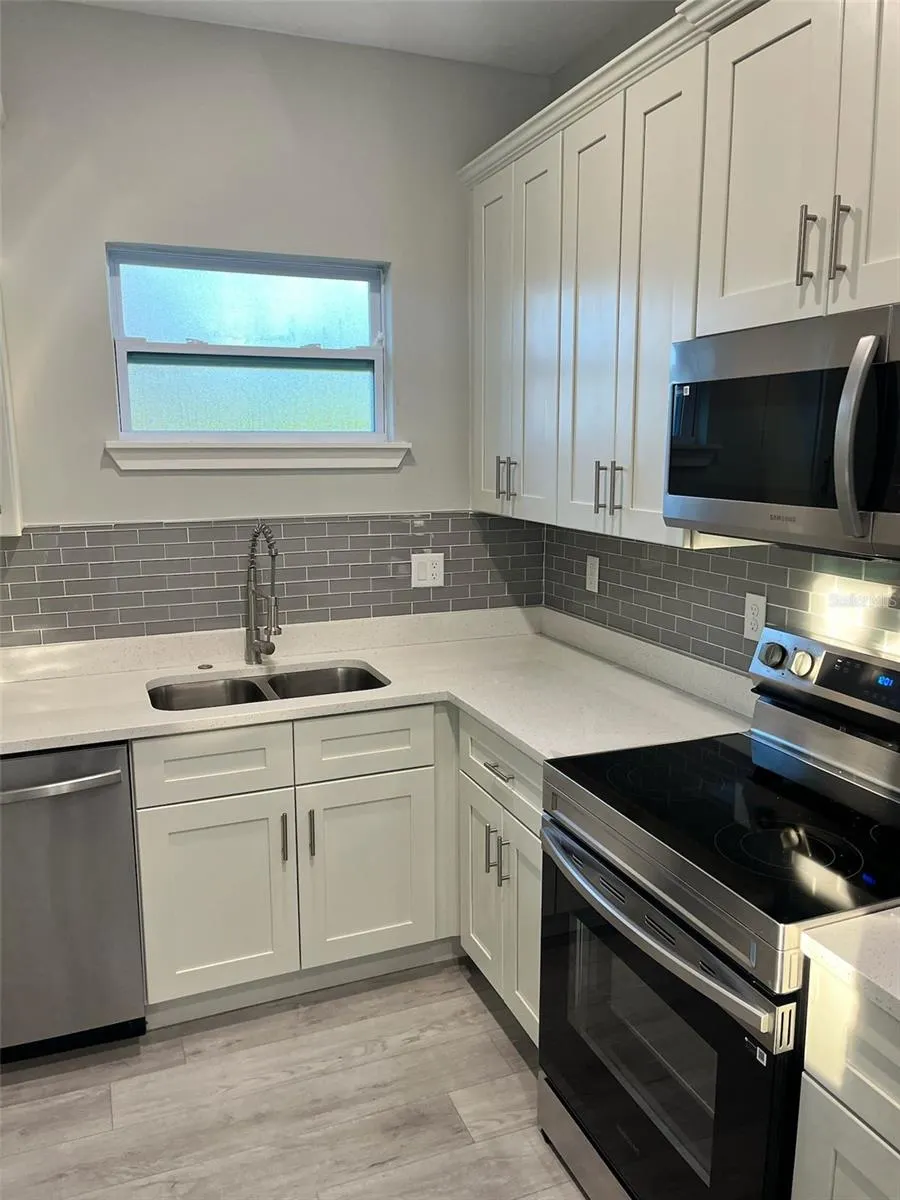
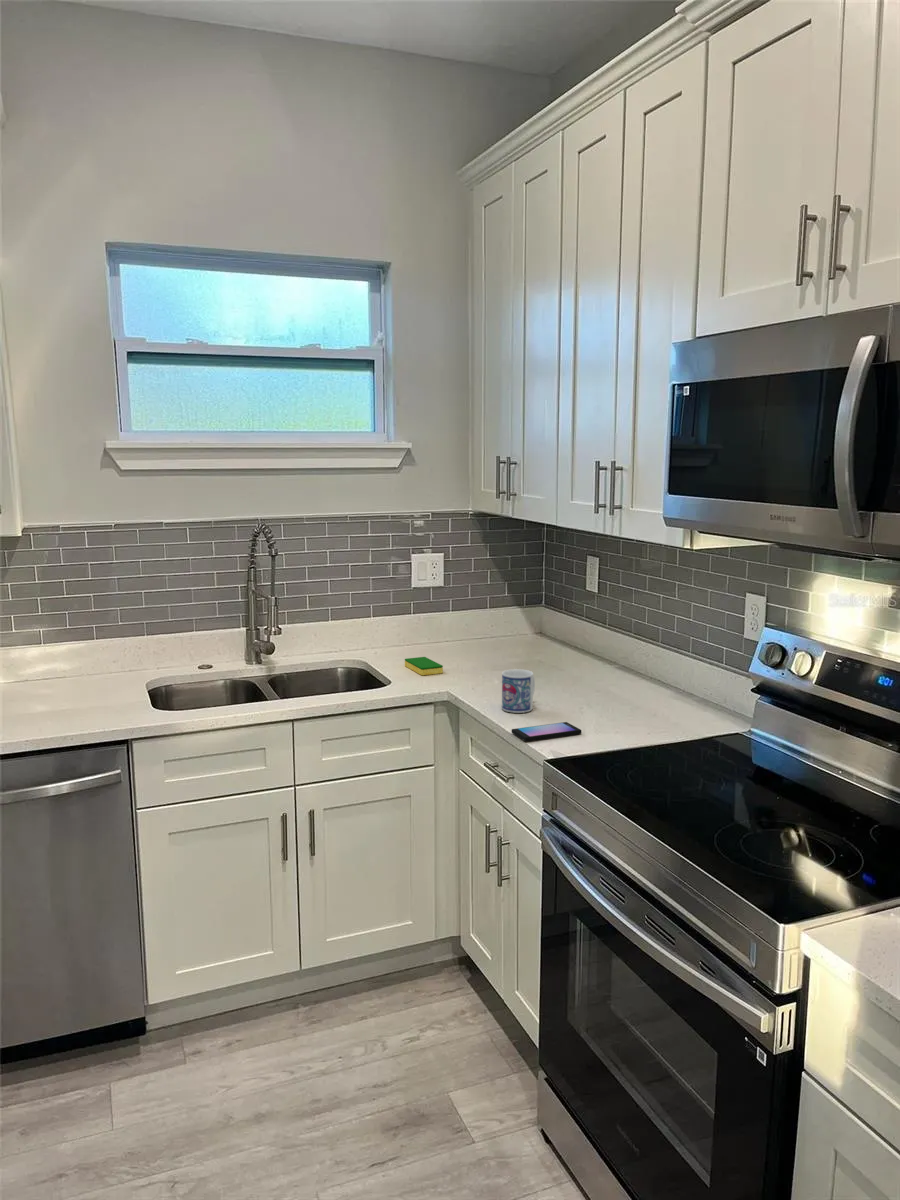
+ dish sponge (423, 665)
+ smartphone (546, 731)
+ mug (520, 689)
